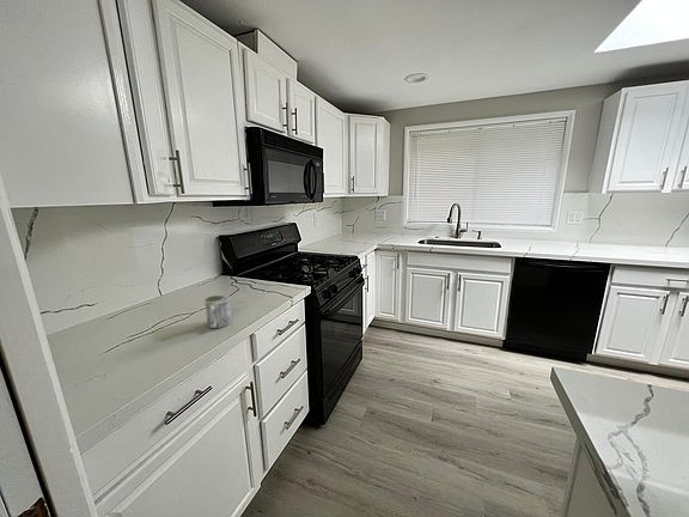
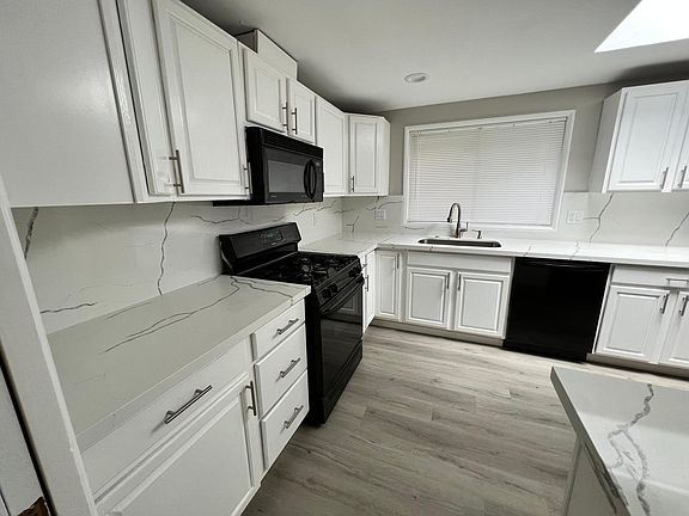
- mug (217, 310)
